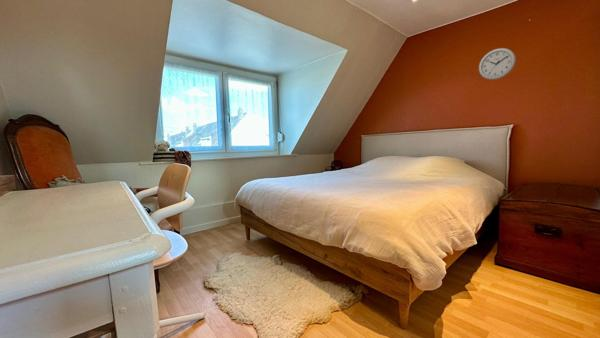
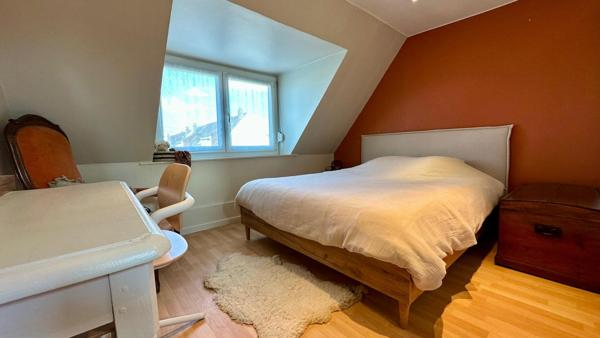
- wall clock (496, 64)
